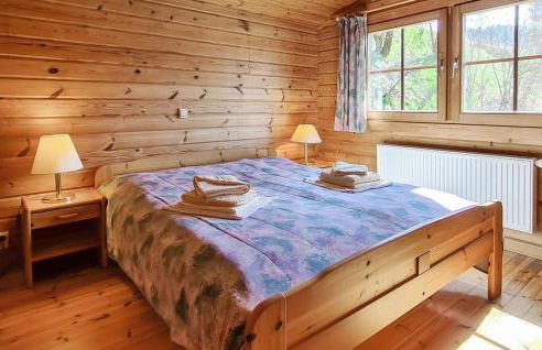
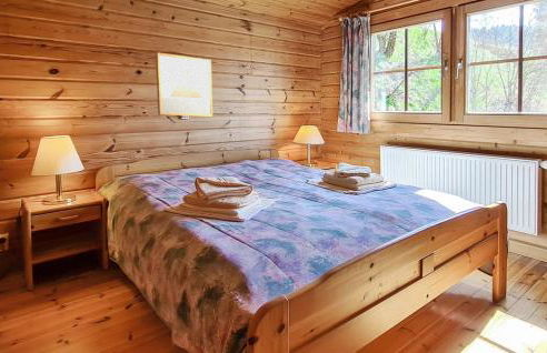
+ wall art (185, 85)
